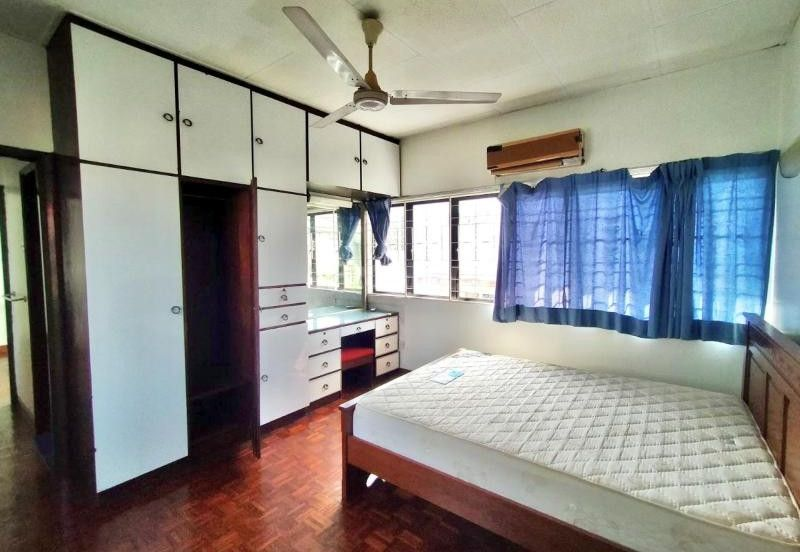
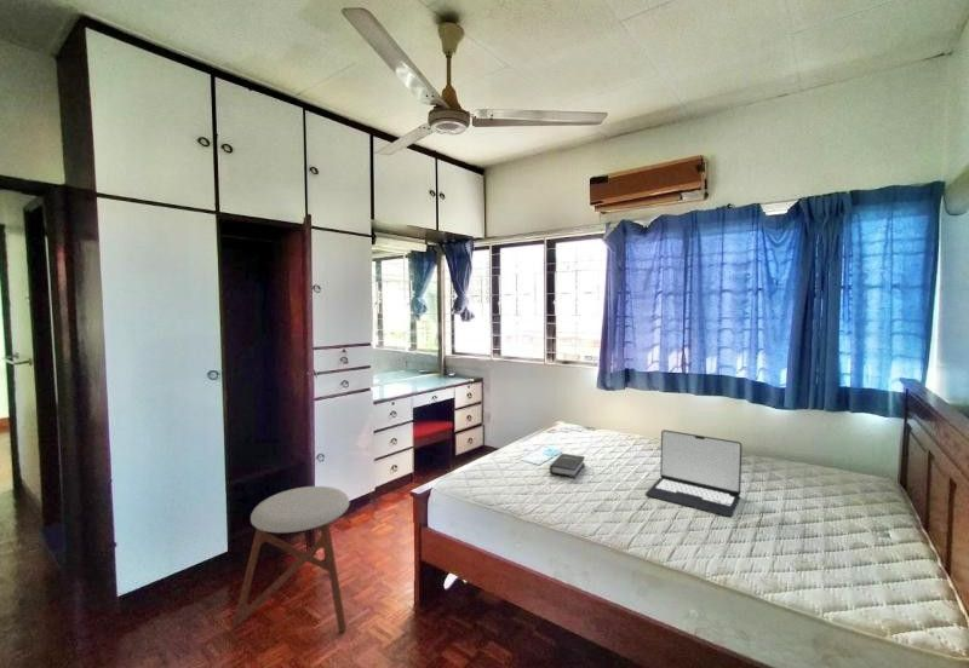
+ stool (308, 557)
+ hardback book (567, 465)
+ laptop (693, 470)
